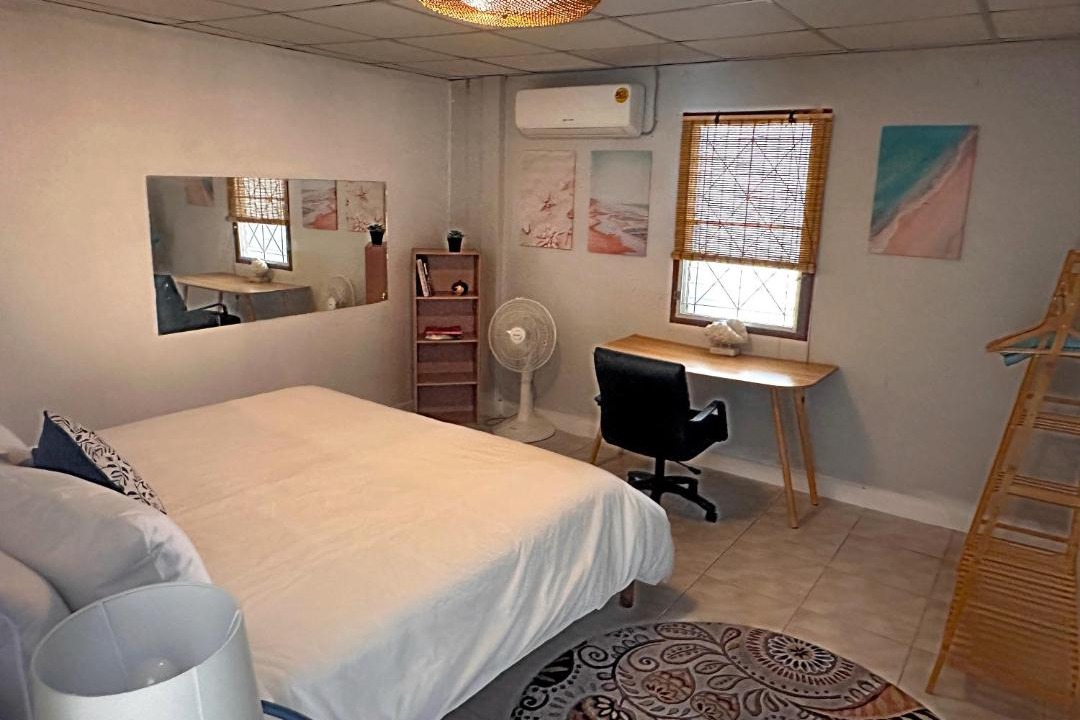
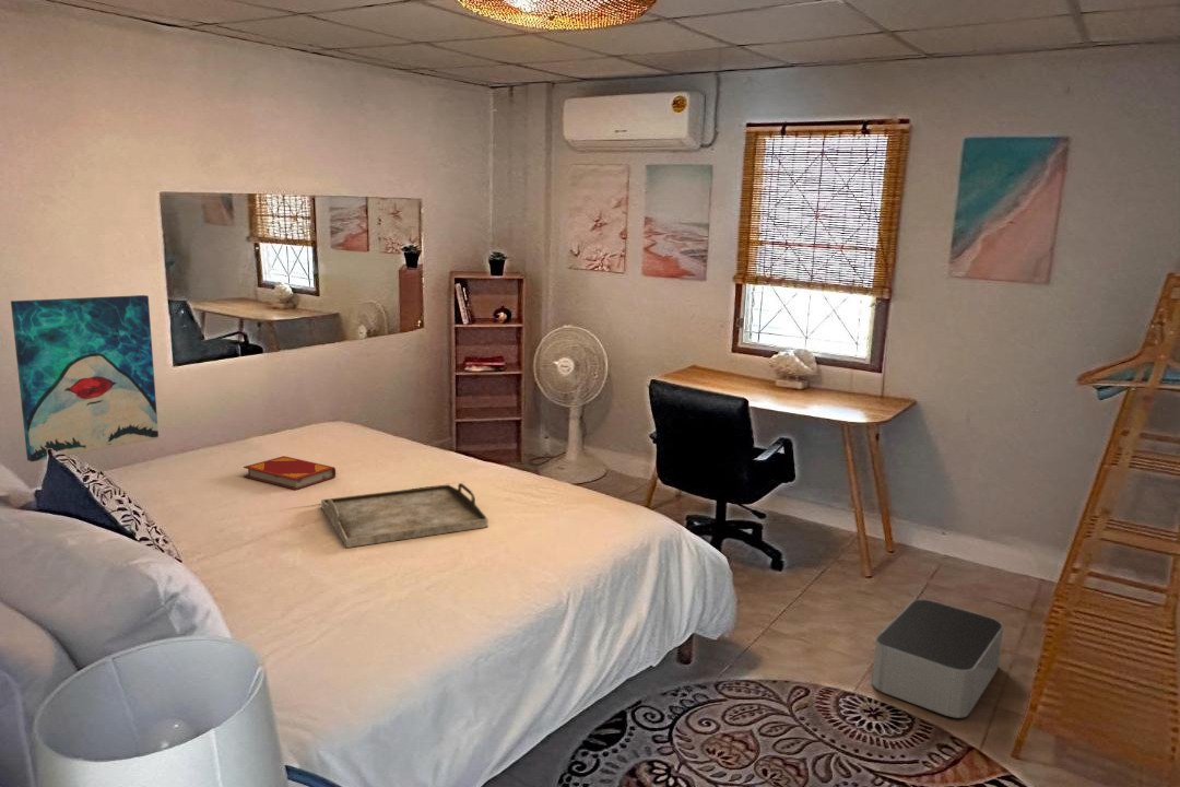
+ storage bin (937, 653)
+ wall art (90, 374)
+ serving tray (402, 505)
+ hardback book (290, 471)
